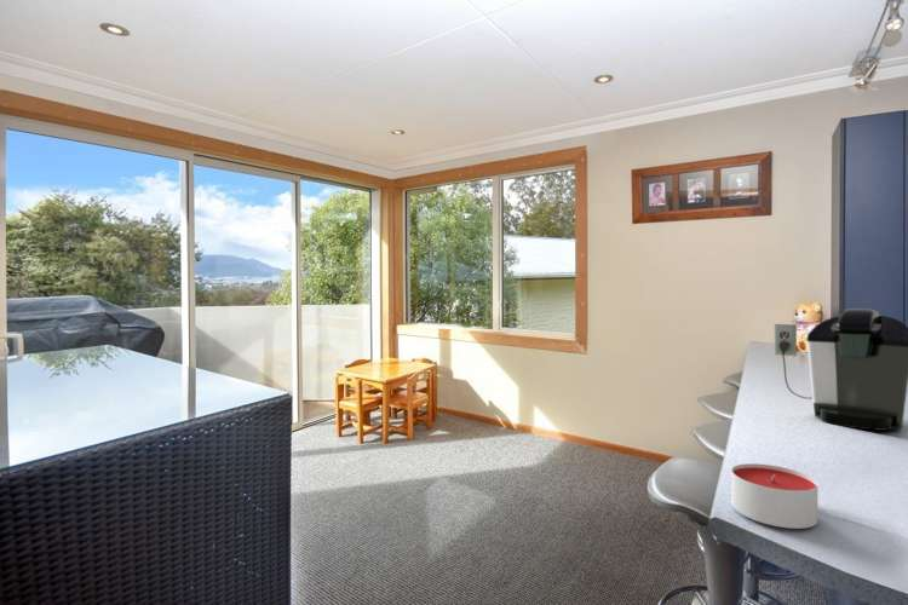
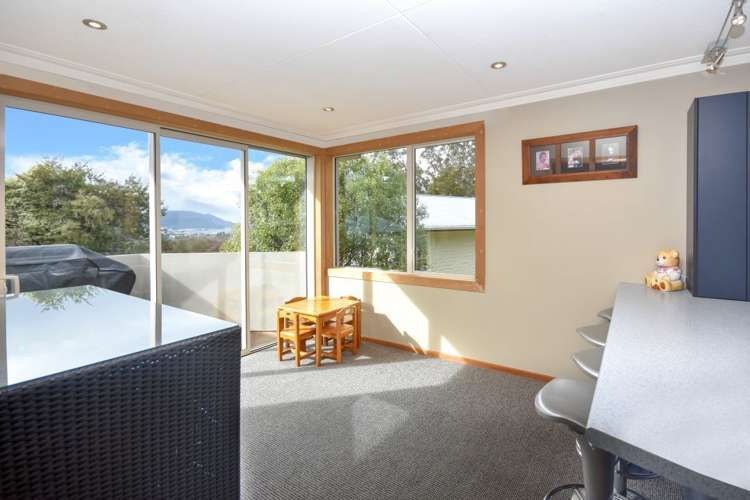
- candle (772, 492)
- coffee maker (831, 362)
